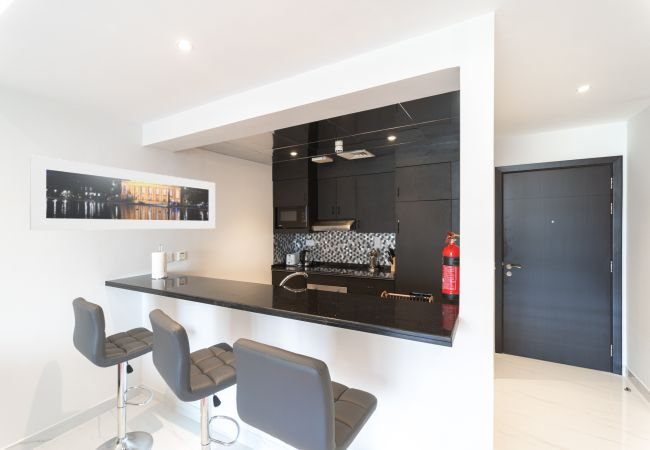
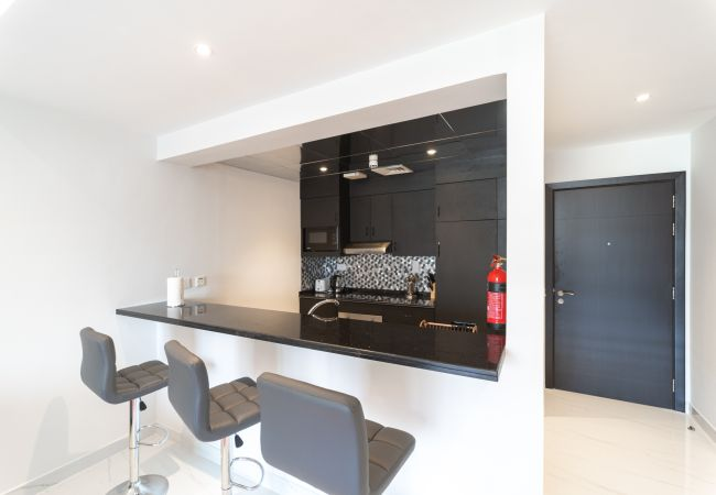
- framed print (144, 200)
